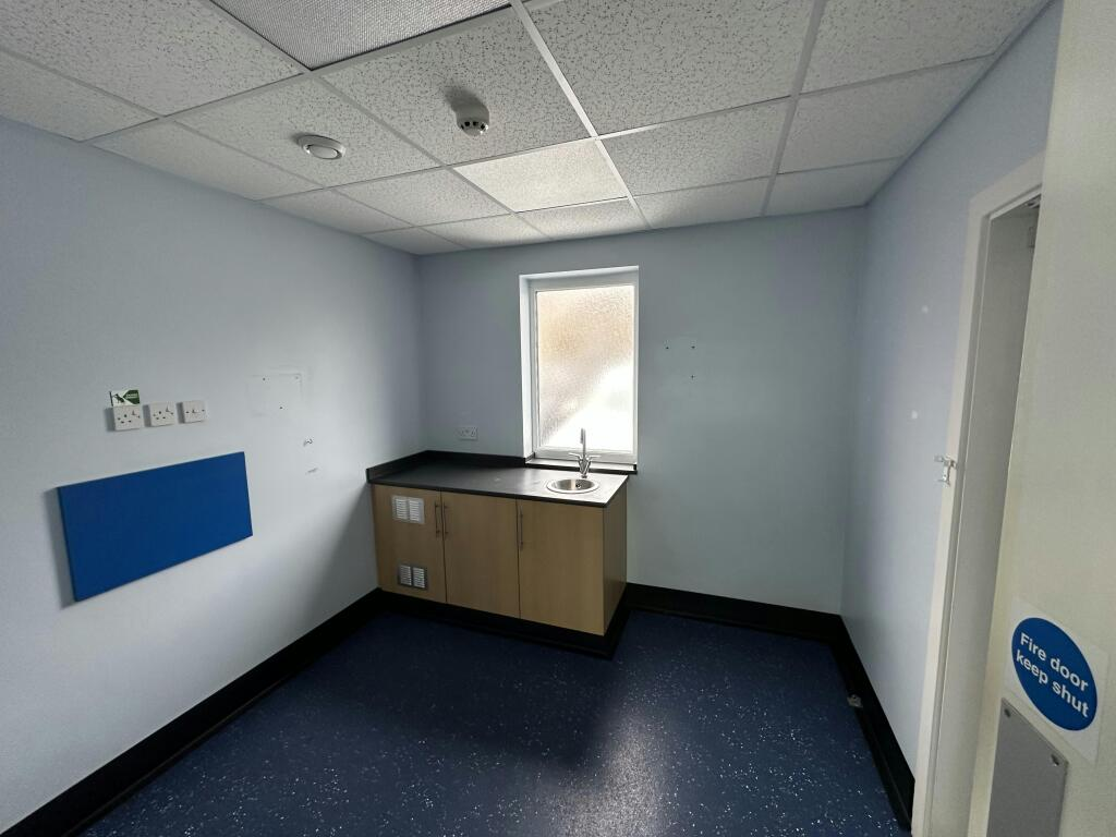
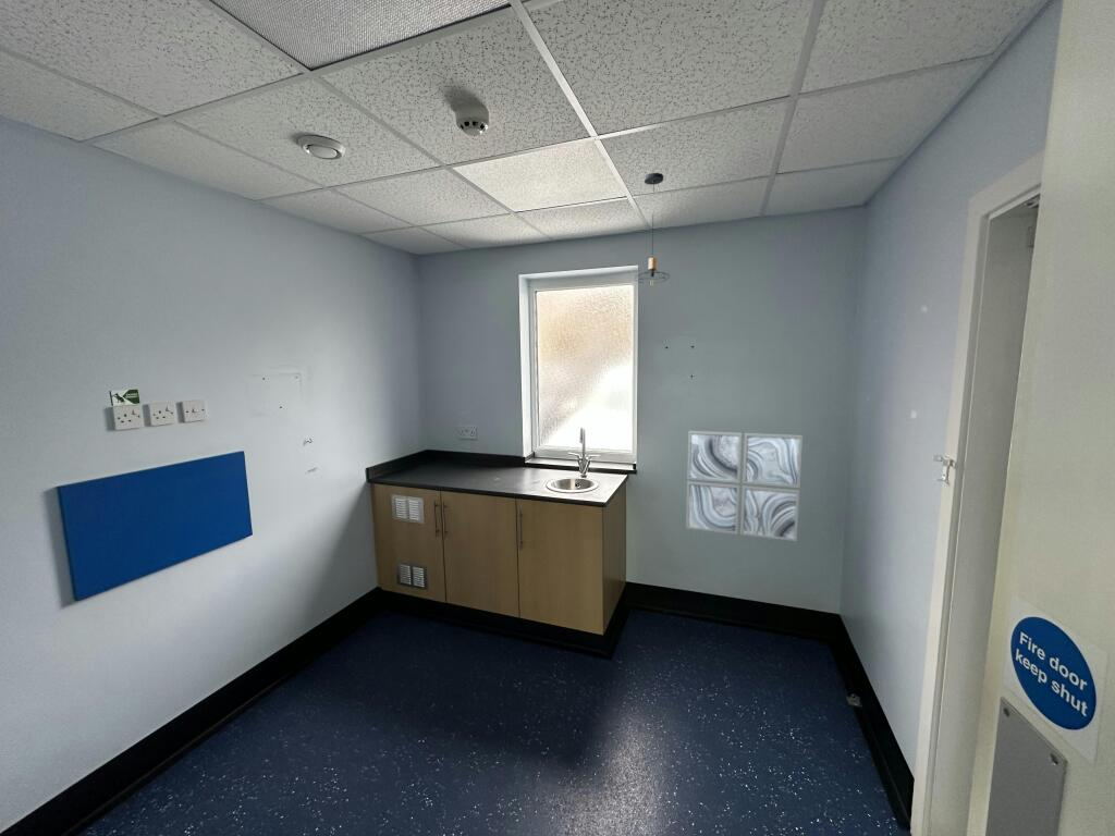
+ pendant light (652, 233)
+ wall art (738, 484)
